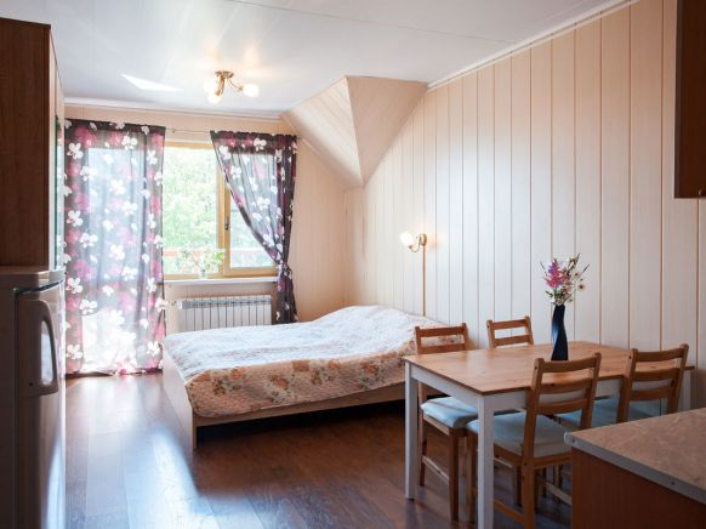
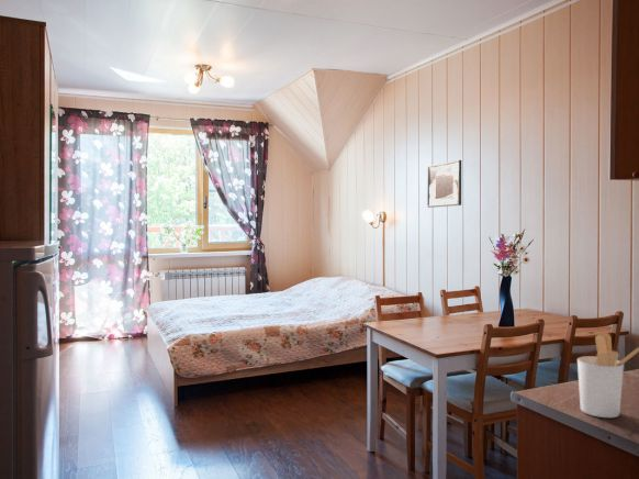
+ utensil holder (612, 375)
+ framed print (444, 185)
